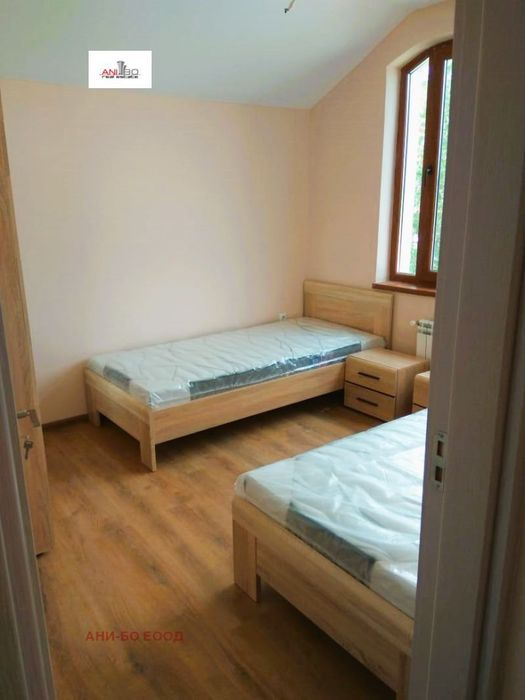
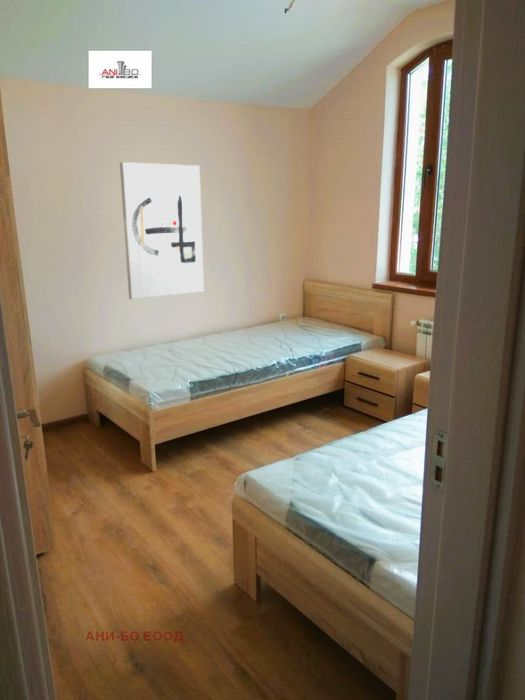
+ wall art (164, 231)
